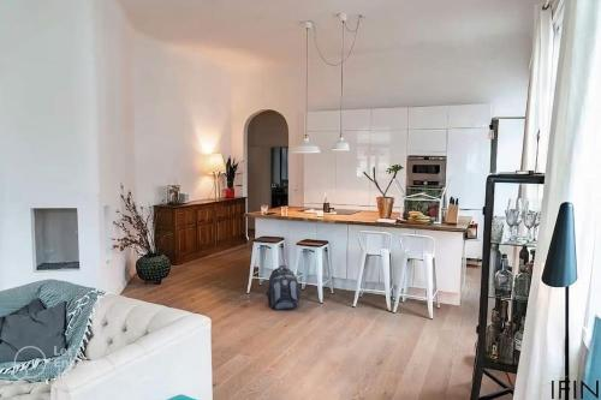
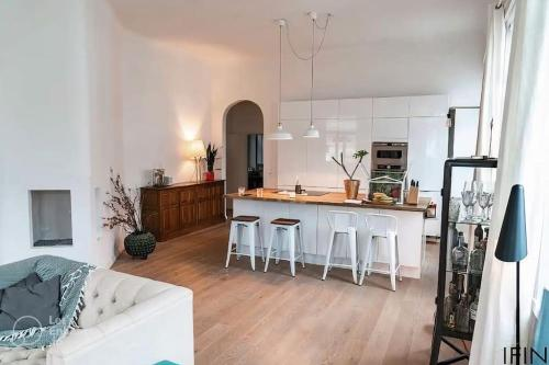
- backpack (282, 285)
